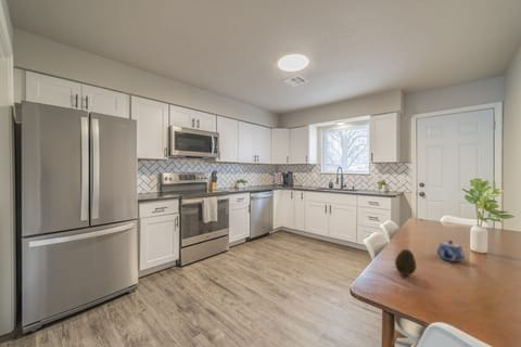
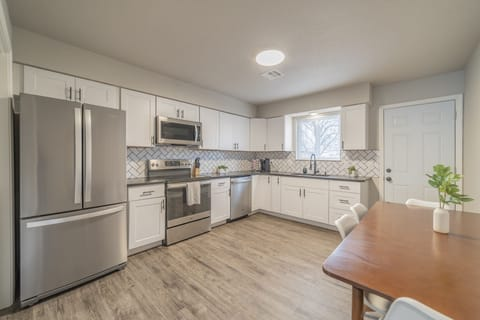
- fruit (405, 261)
- teapot (449, 249)
